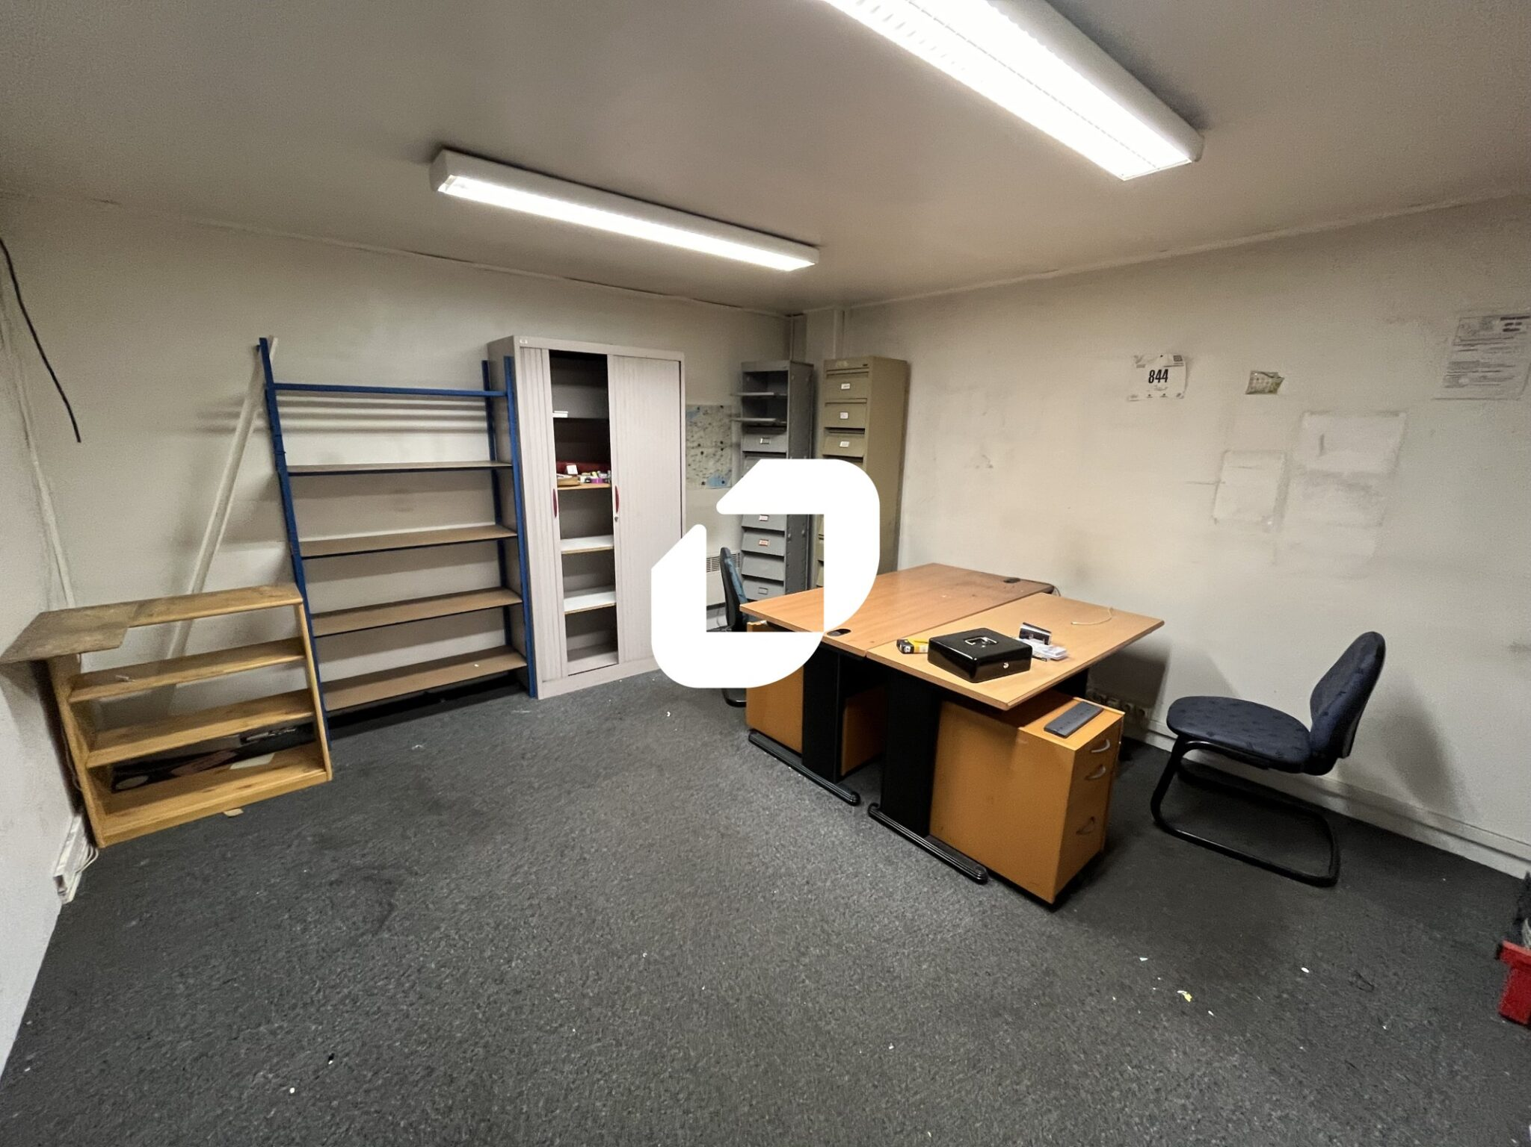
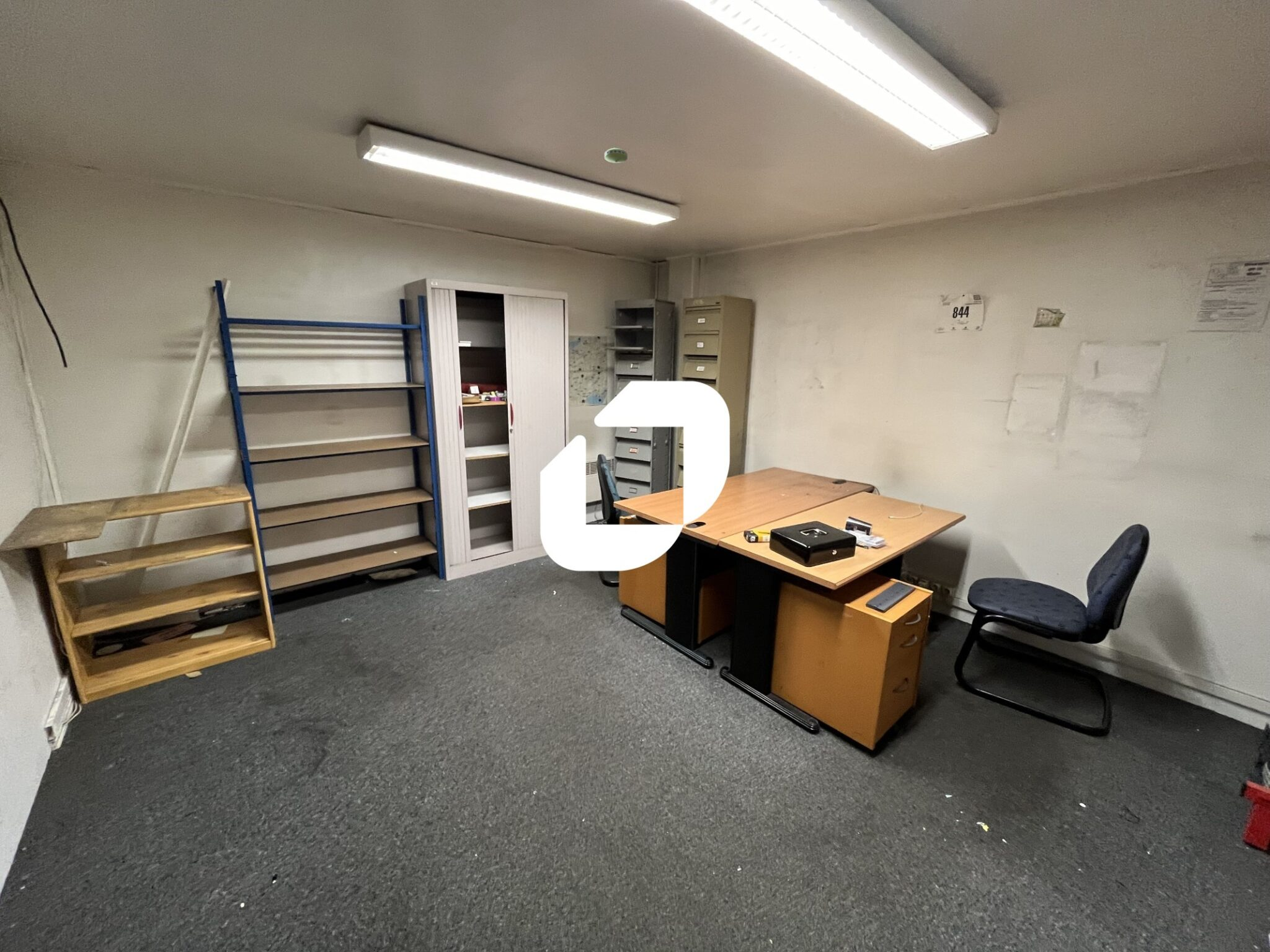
+ smoke detector (616, 155)
+ bag (393, 573)
